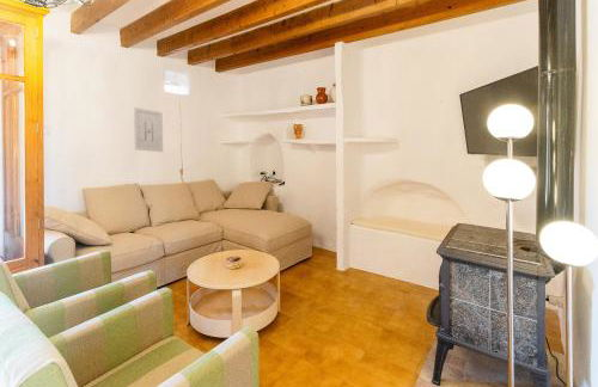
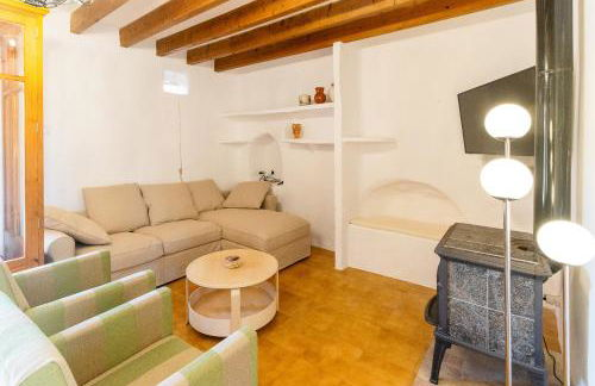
- wall art (148, 130)
